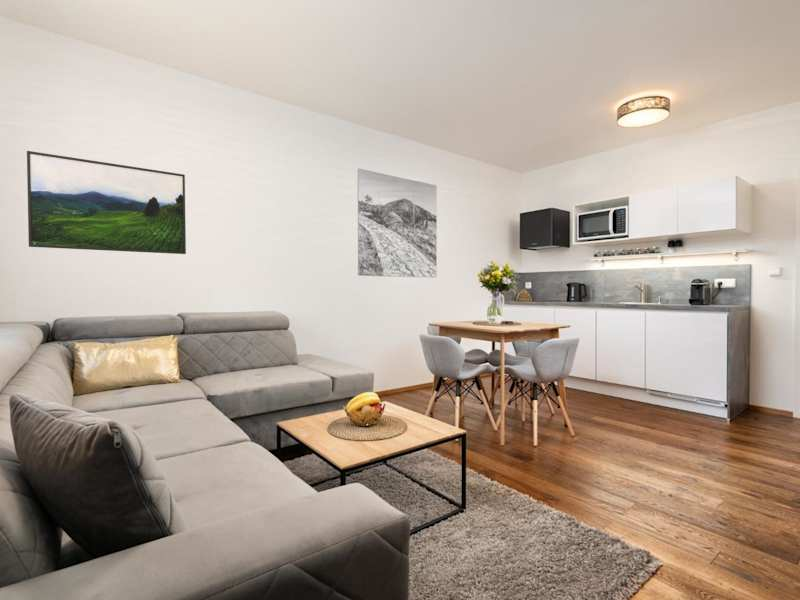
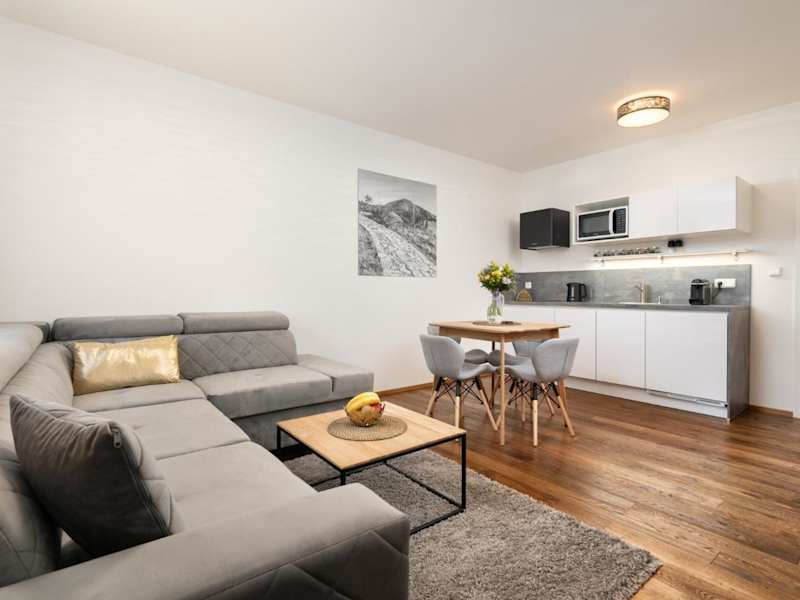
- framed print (113, 207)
